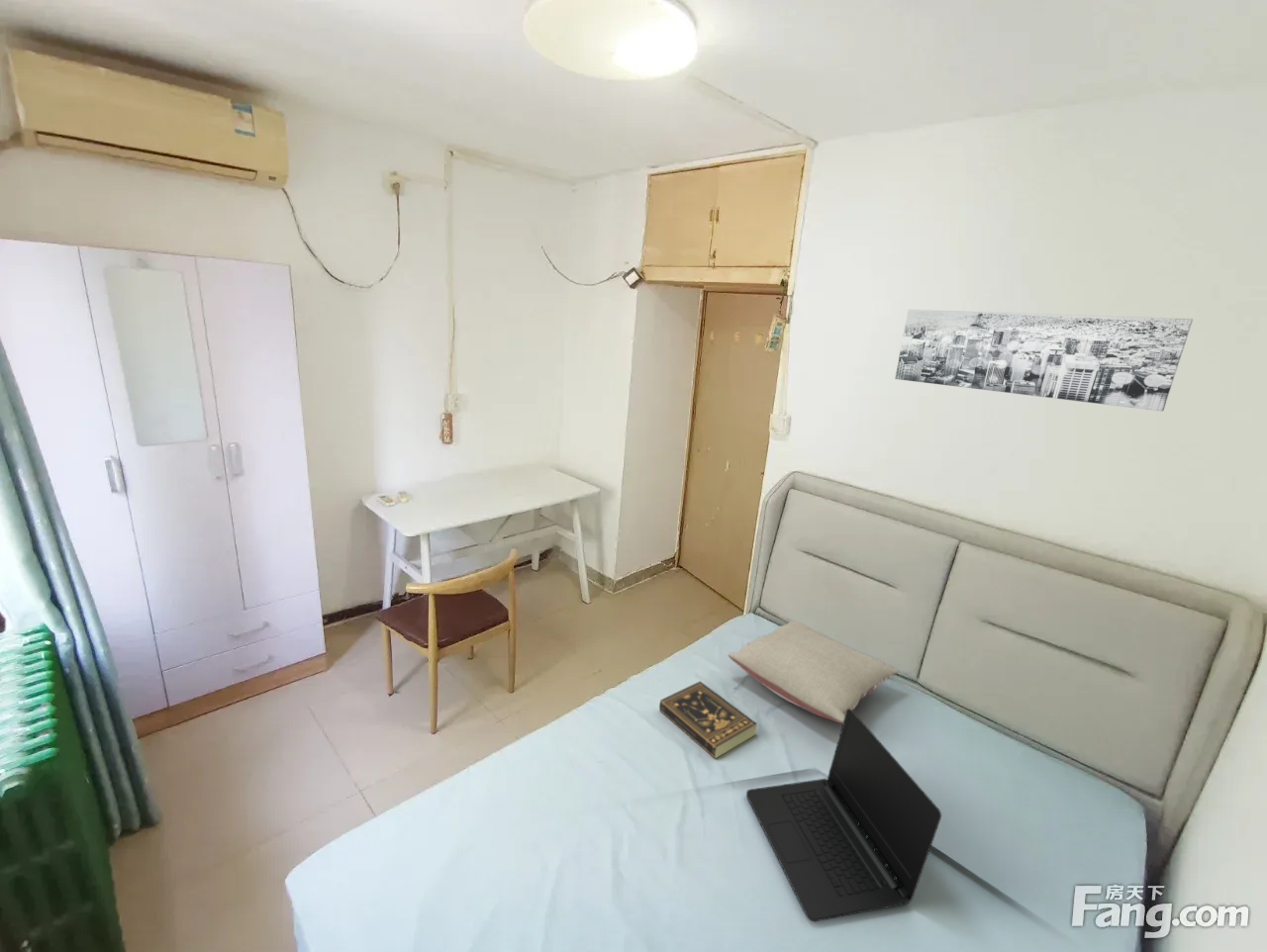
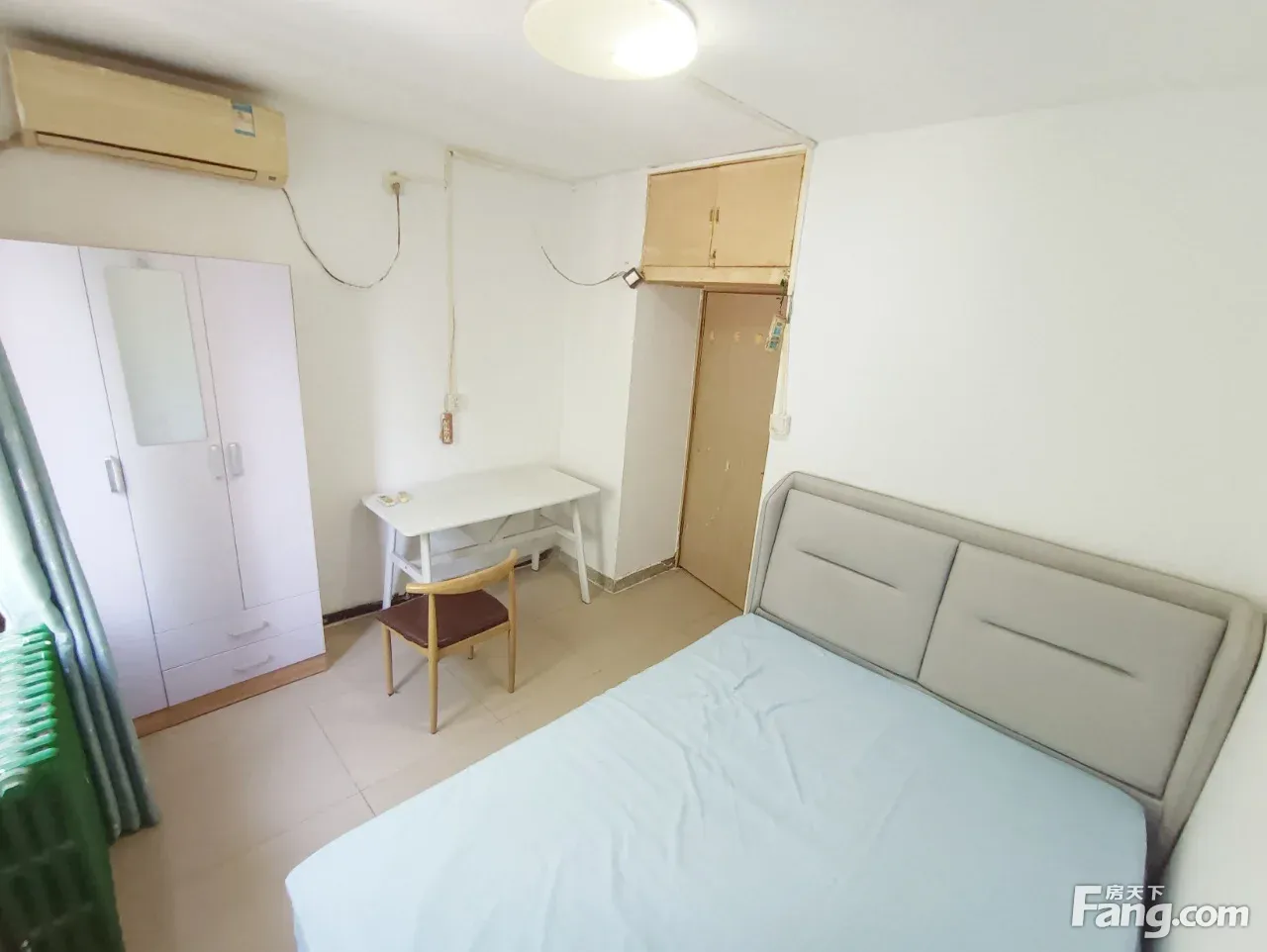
- laptop (831, 803)
- pillow (814, 665)
- book (706, 716)
- wall art (1020, 353)
